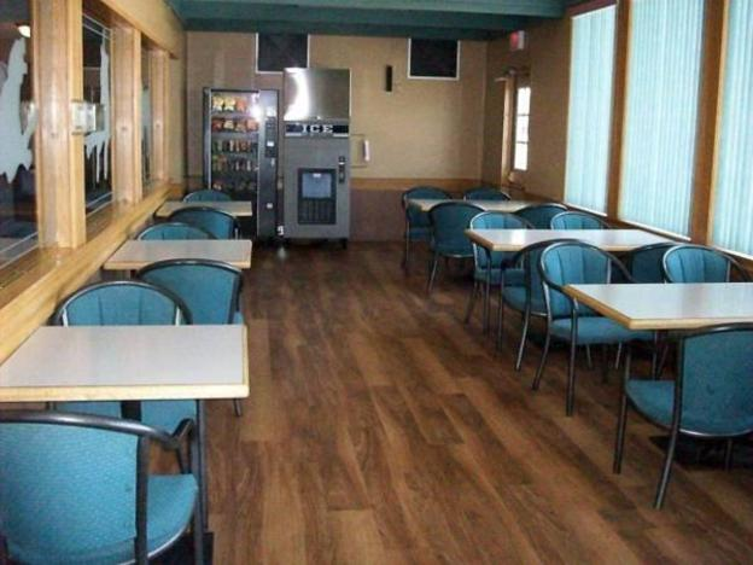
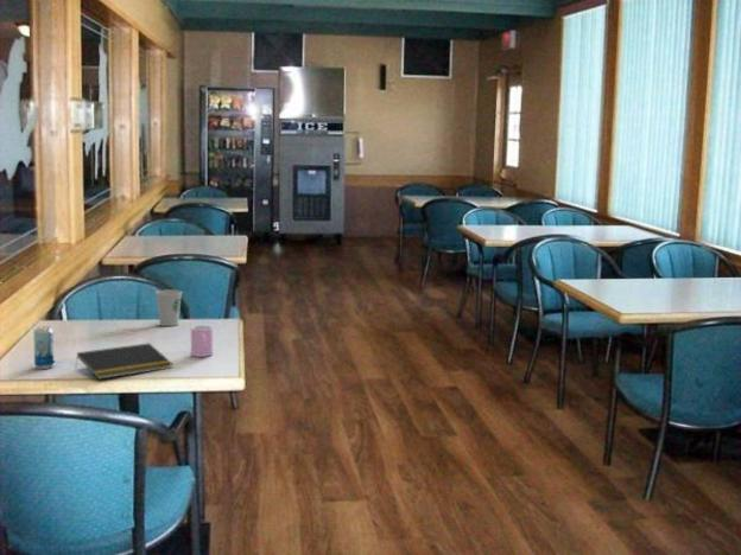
+ beverage can (43, 347)
+ cup (202, 342)
+ notepad (125, 359)
+ paper cup (169, 307)
